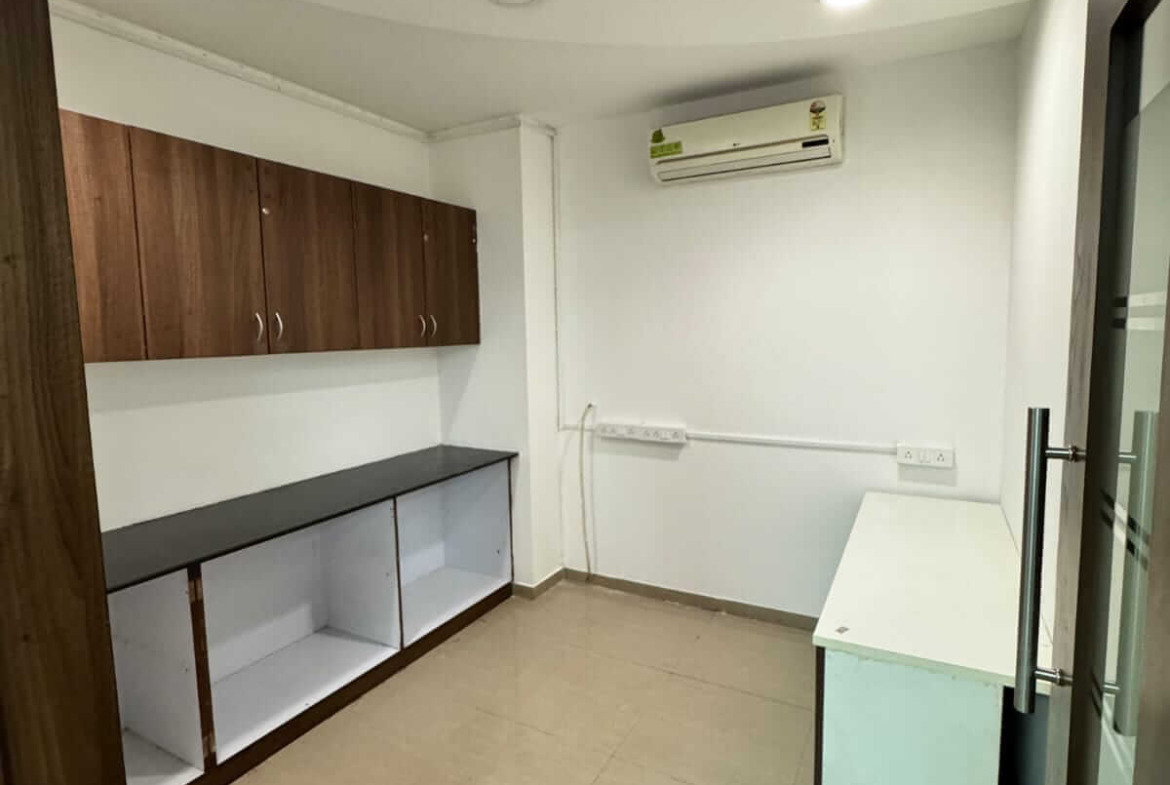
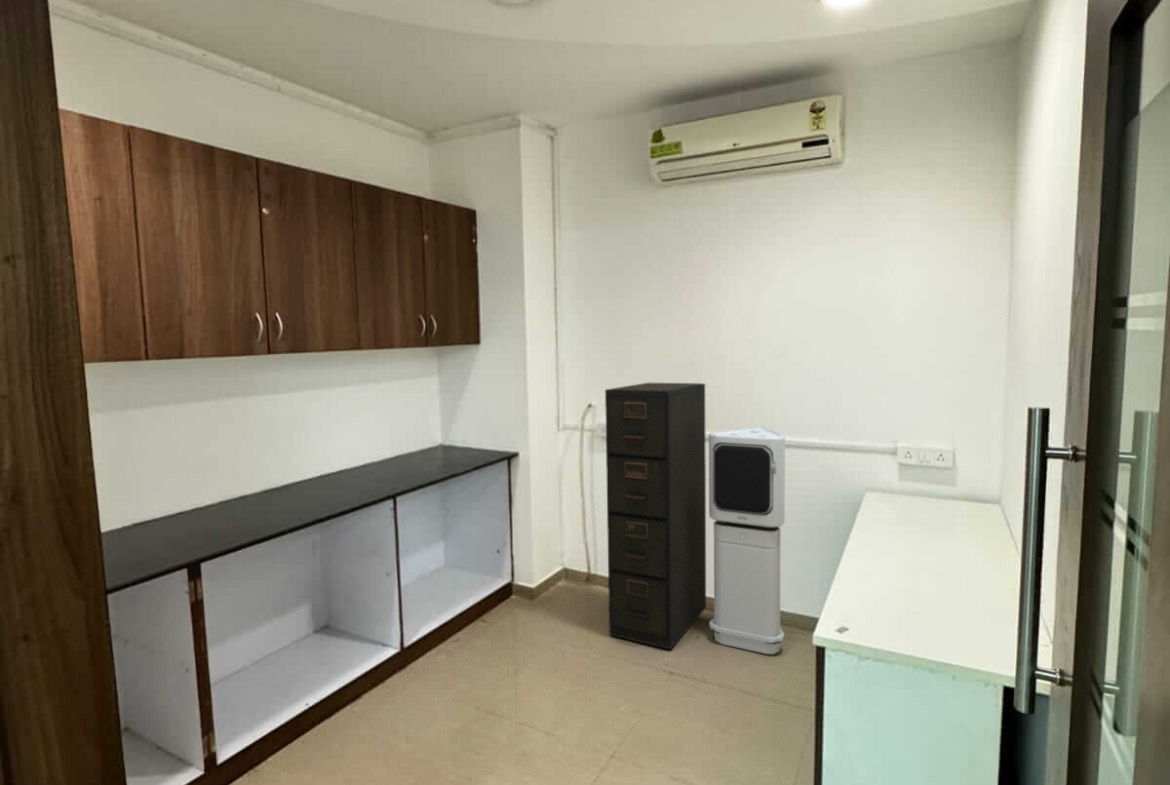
+ air purifier (752, 534)
+ filing cabinet (657, 506)
